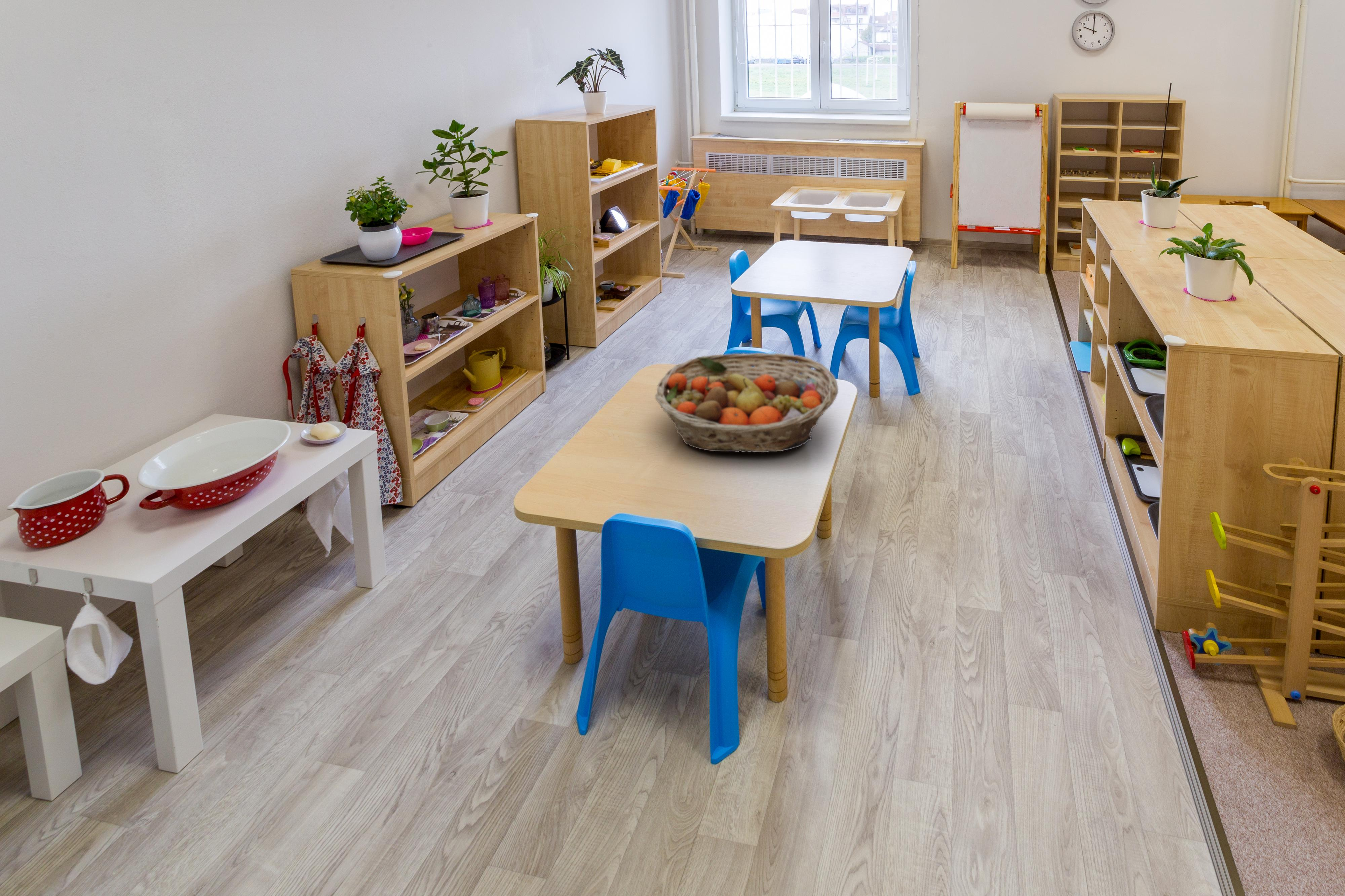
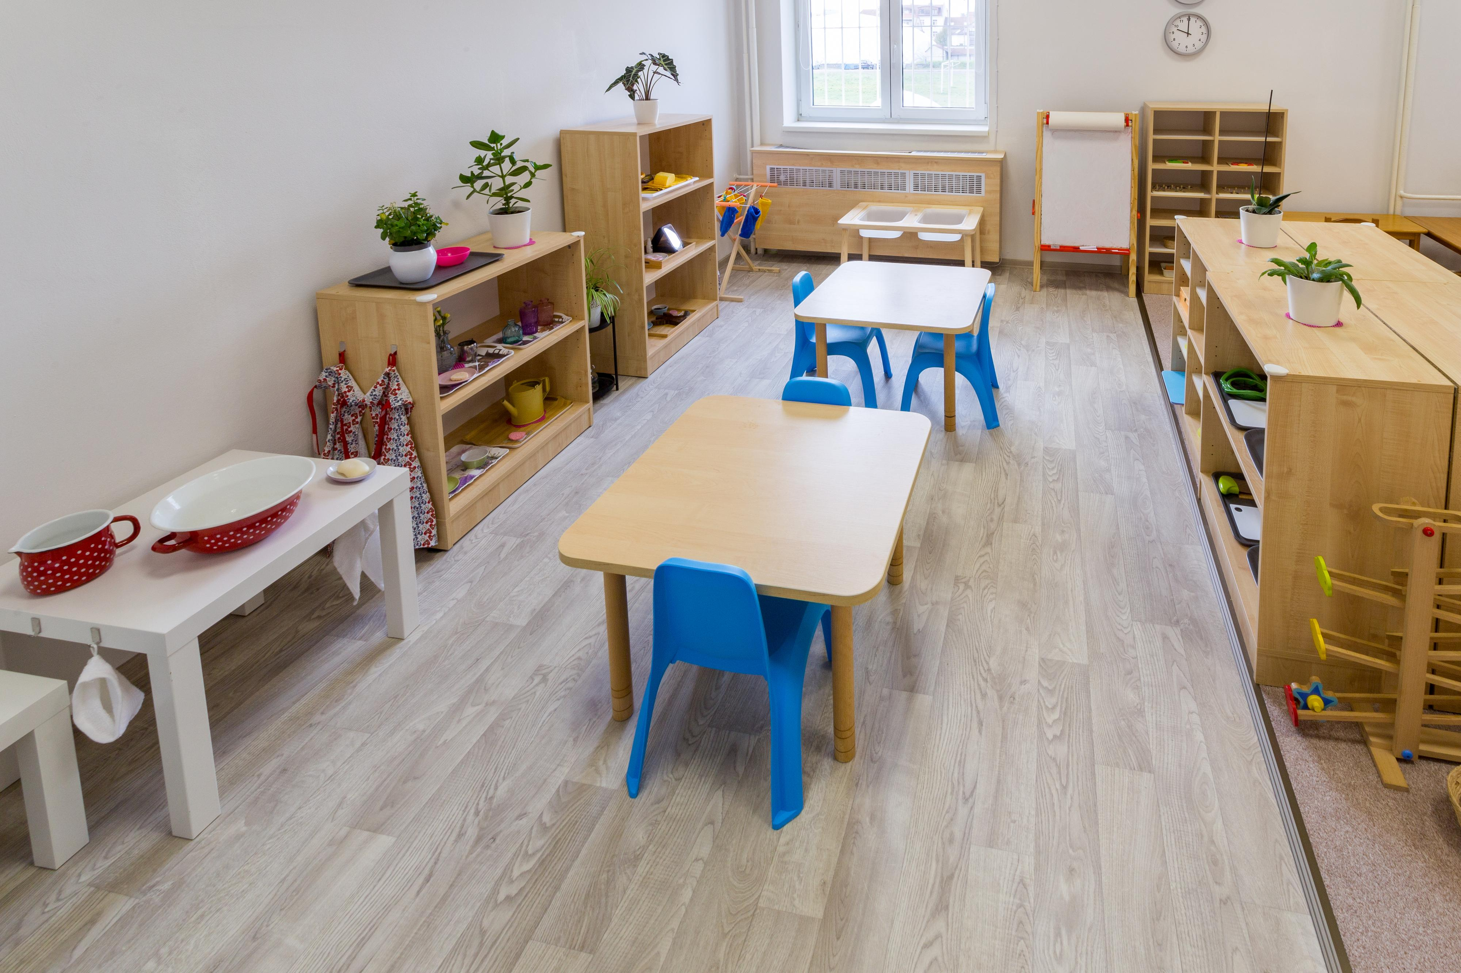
- fruit basket (746, 401)
